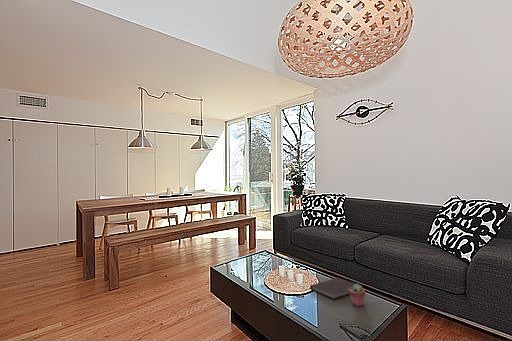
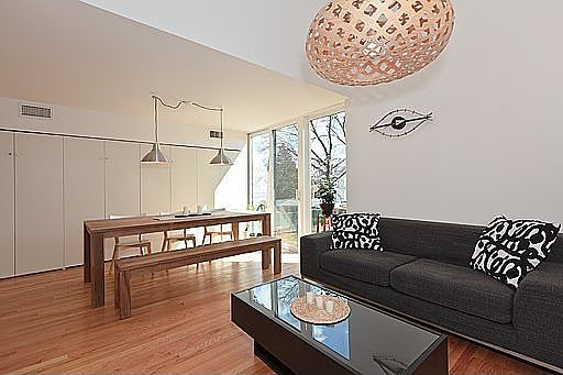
- notebook (335, 287)
- potted succulent (357, 293)
